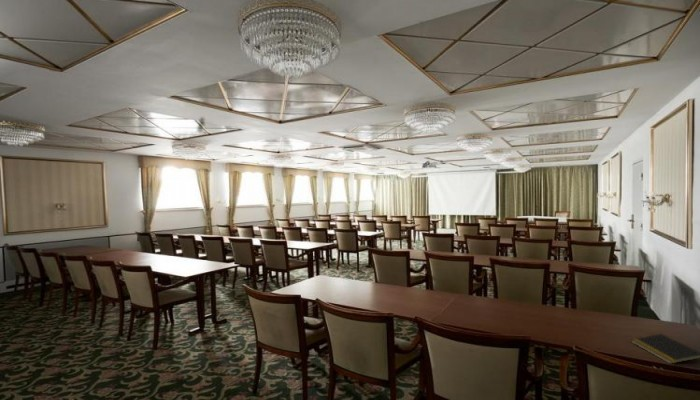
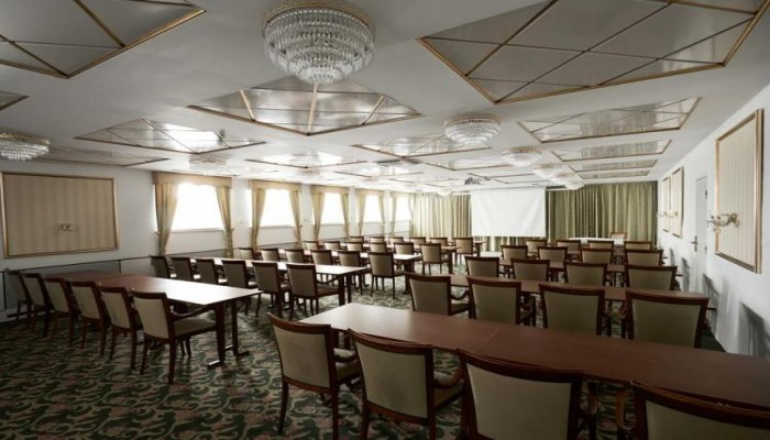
- notepad (665, 347)
